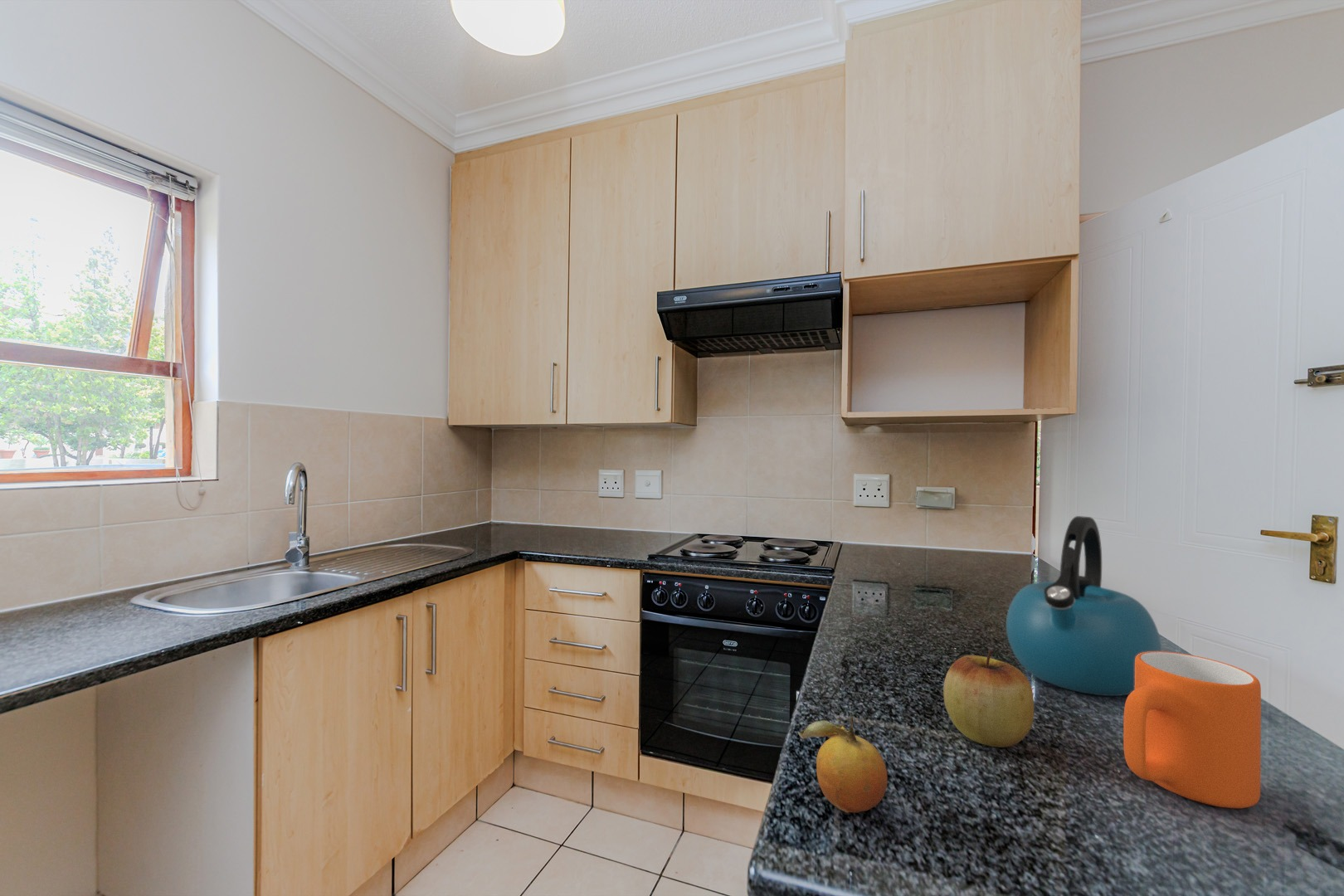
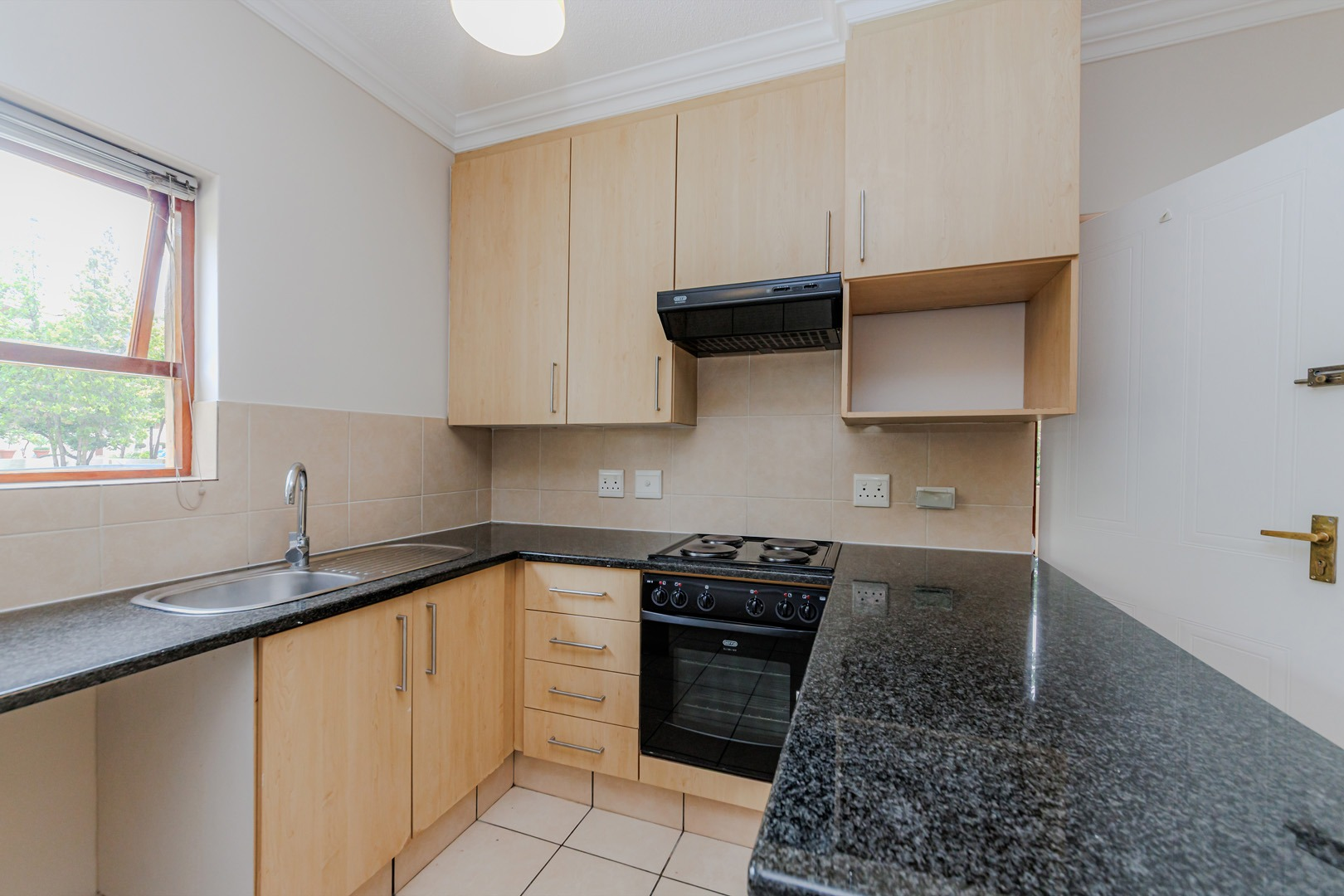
- kettle (1077, 599)
- apple (986, 693)
- mug (1191, 730)
- fruit (835, 747)
